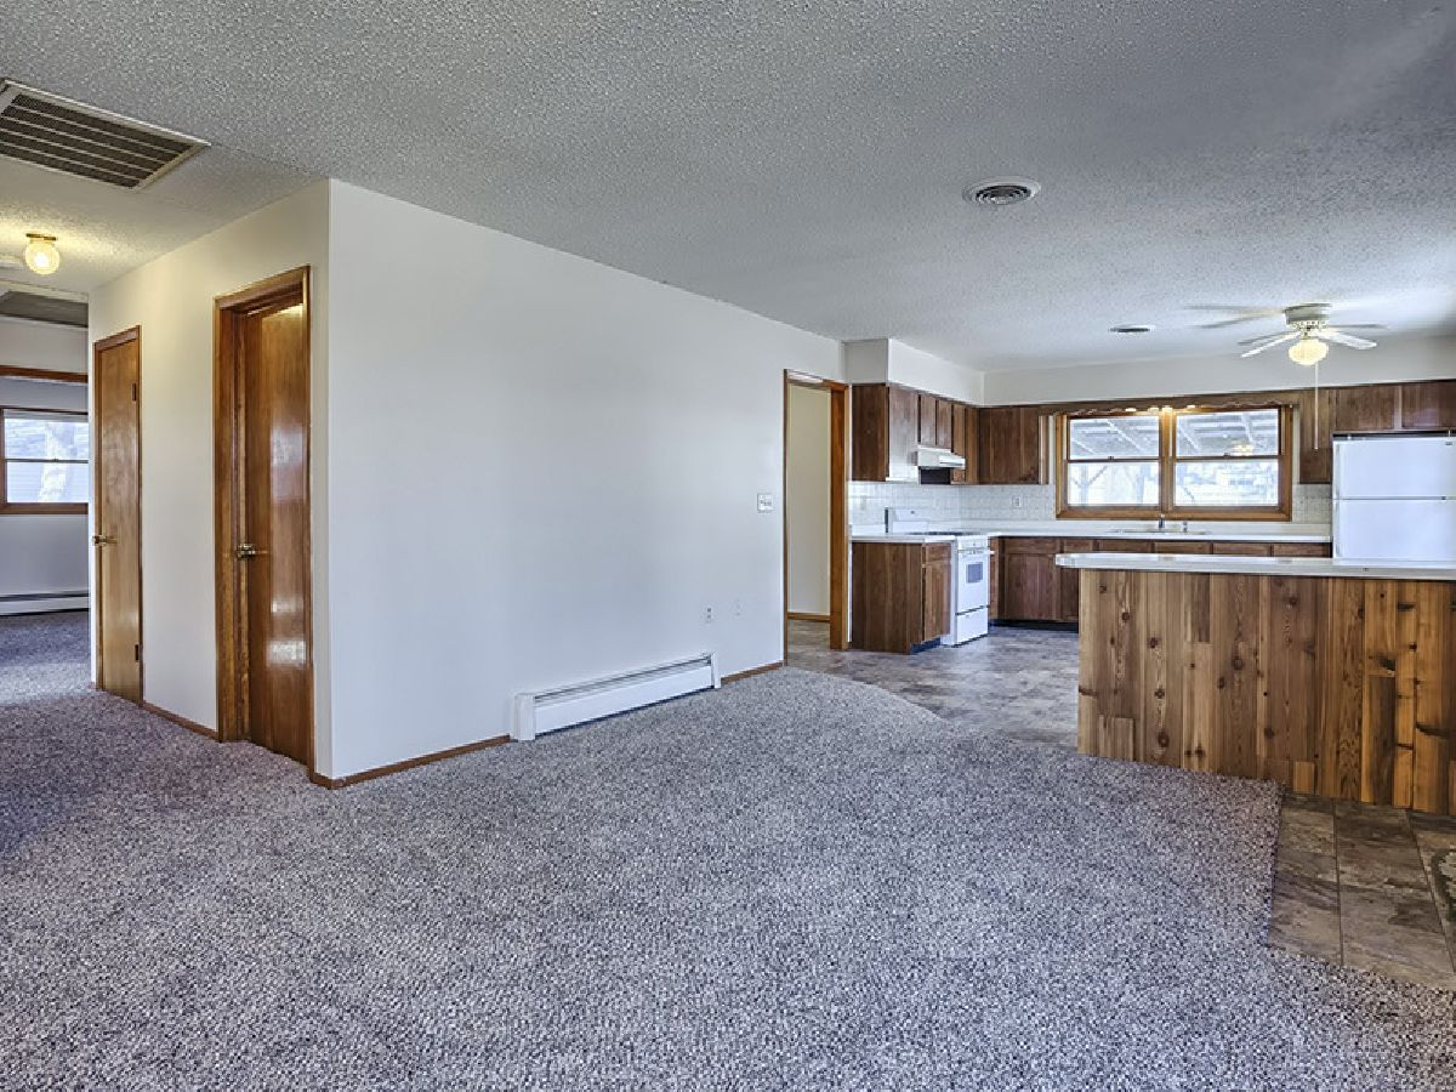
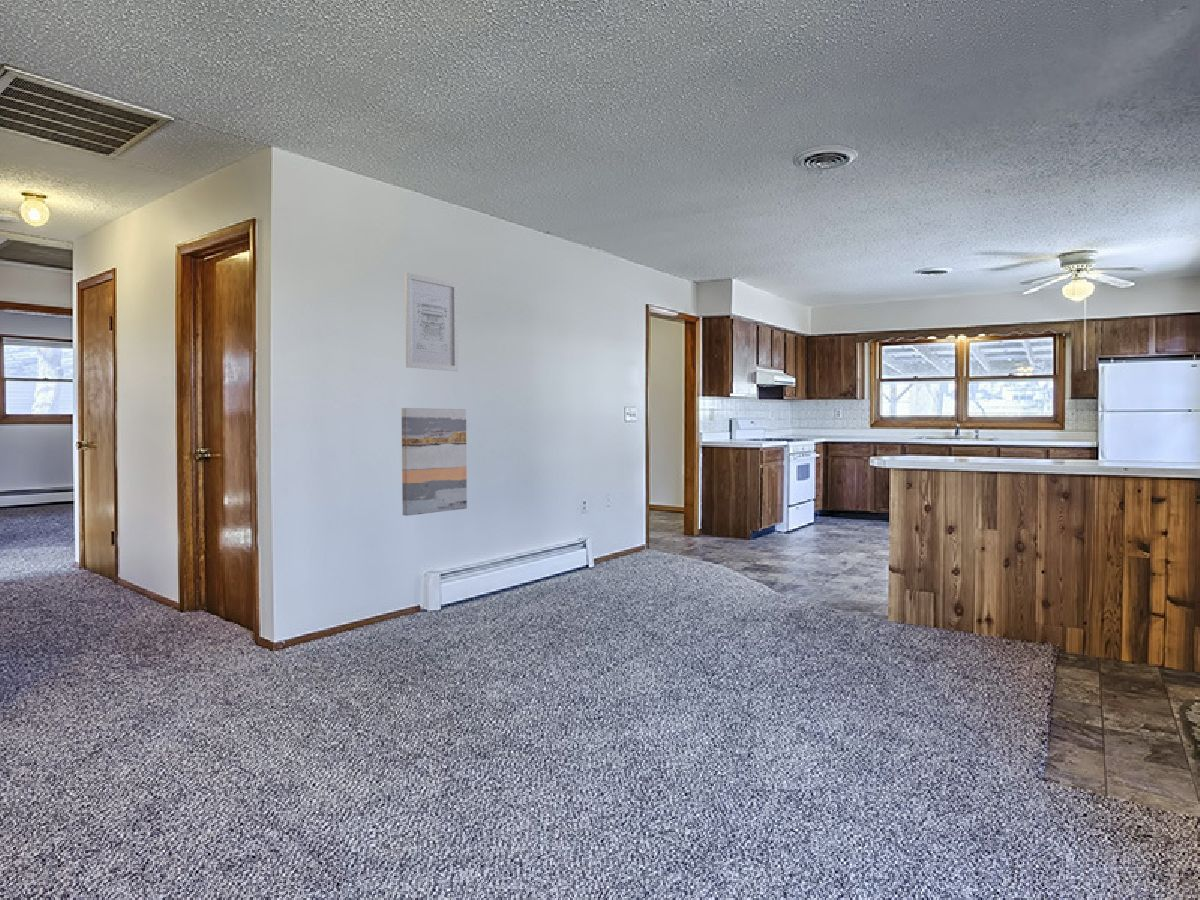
+ wall art (432, 323)
+ wall art (435, 460)
